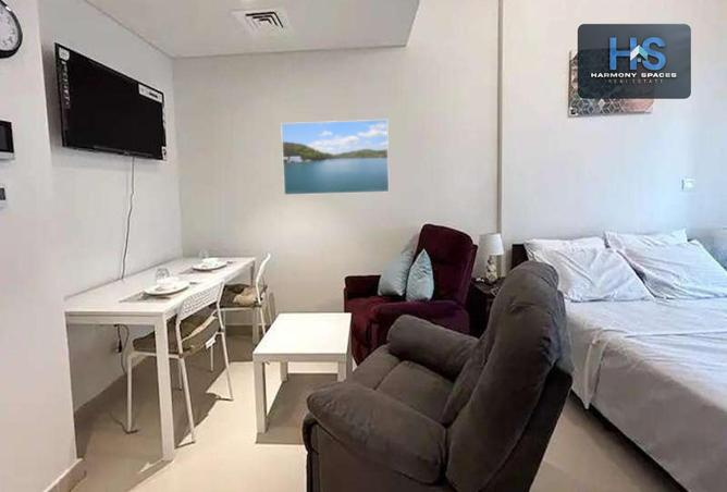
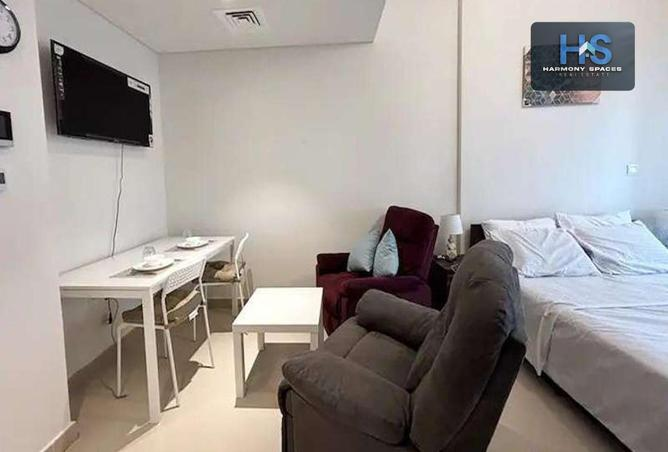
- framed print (335, 158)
